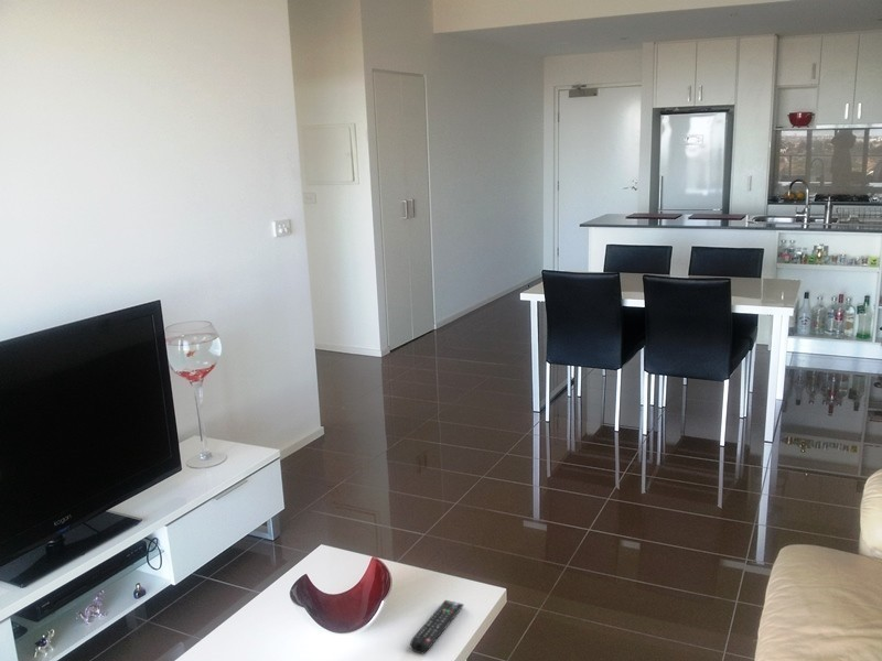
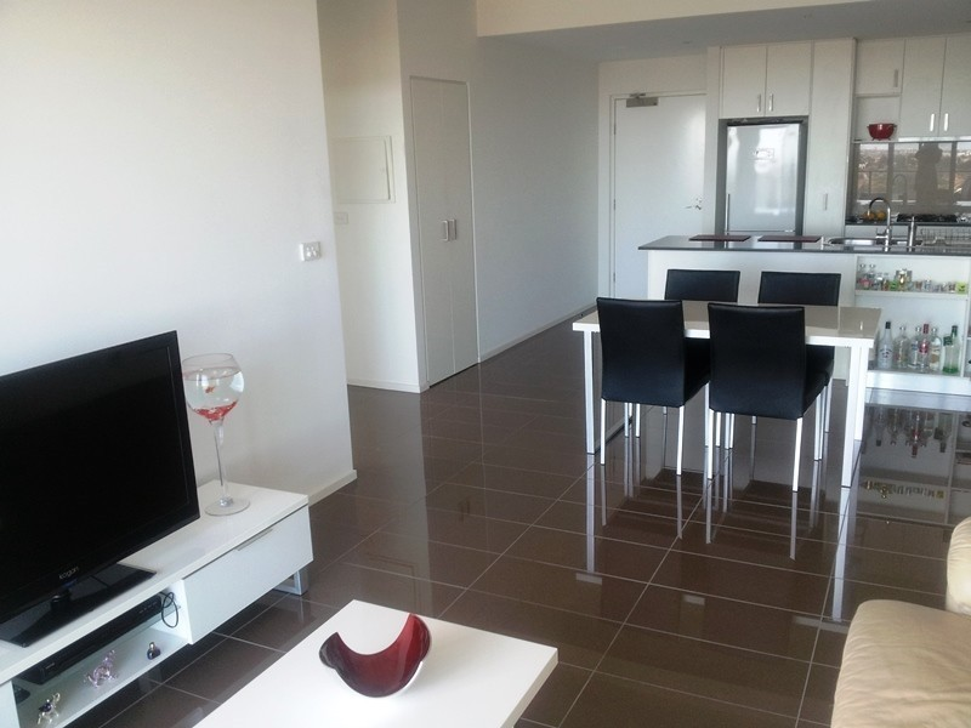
- remote control (438, 624)
